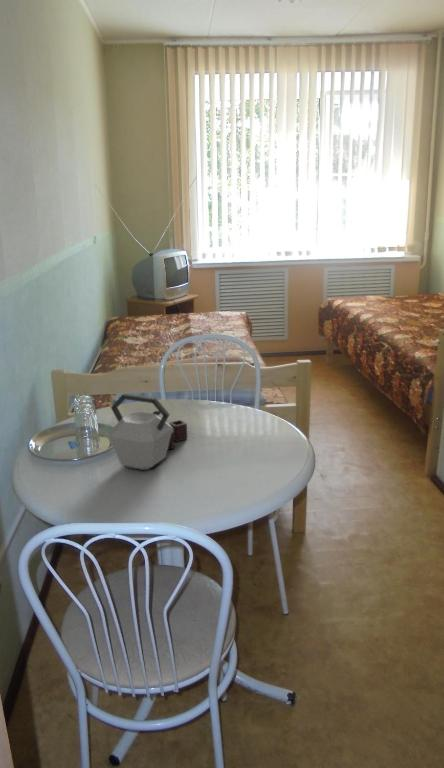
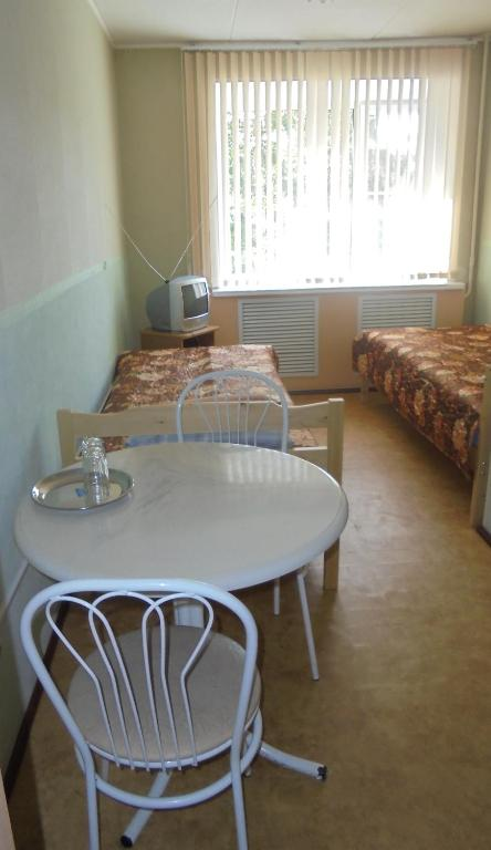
- kettle (155, 421)
